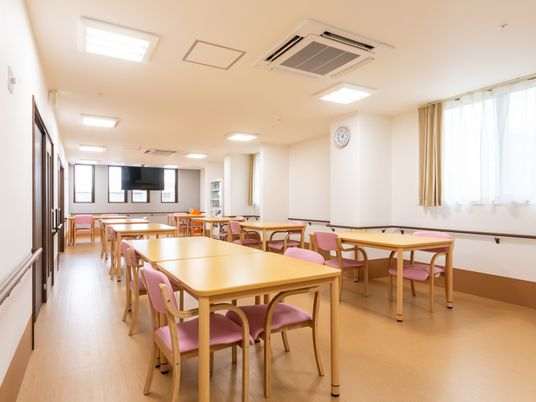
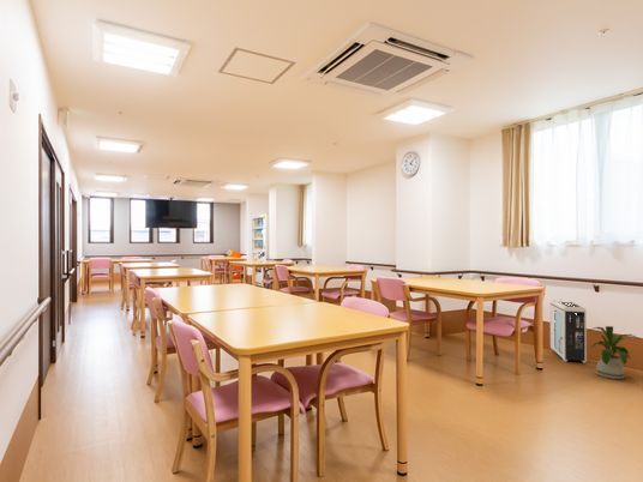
+ air purifier (566, 329)
+ house plant (614, 349)
